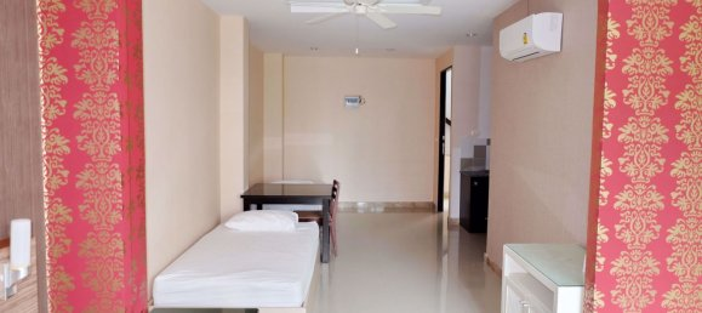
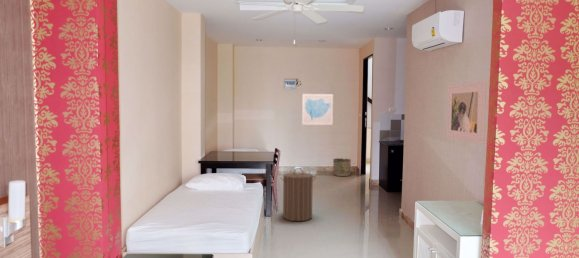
+ wall art (317, 109)
+ laundry hamper (297, 192)
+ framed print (464, 112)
+ bucket (341, 166)
